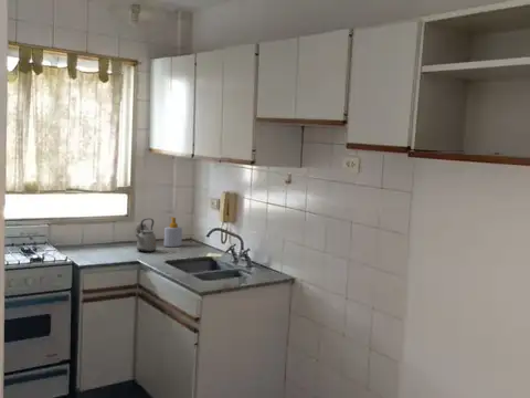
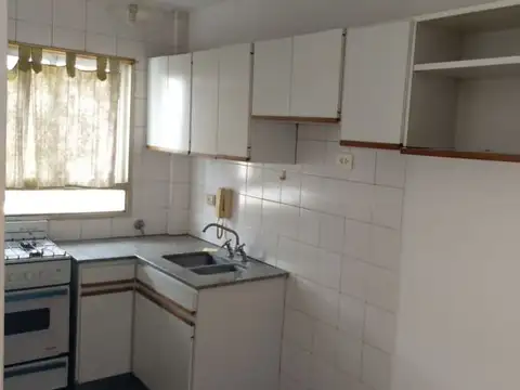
- kettle (145, 234)
- soap bottle (172, 231)
